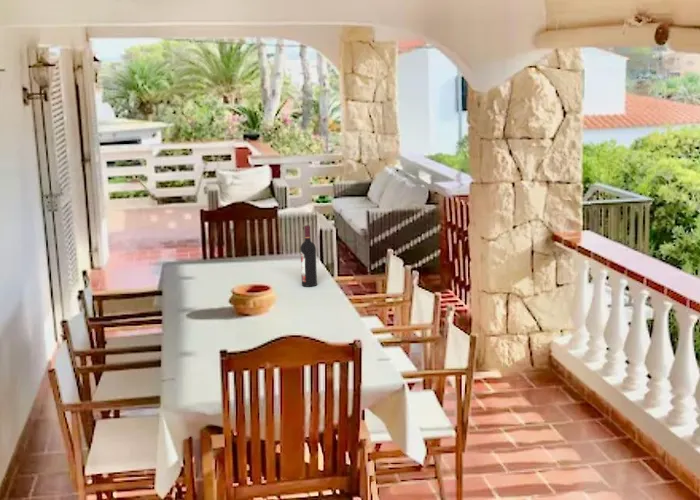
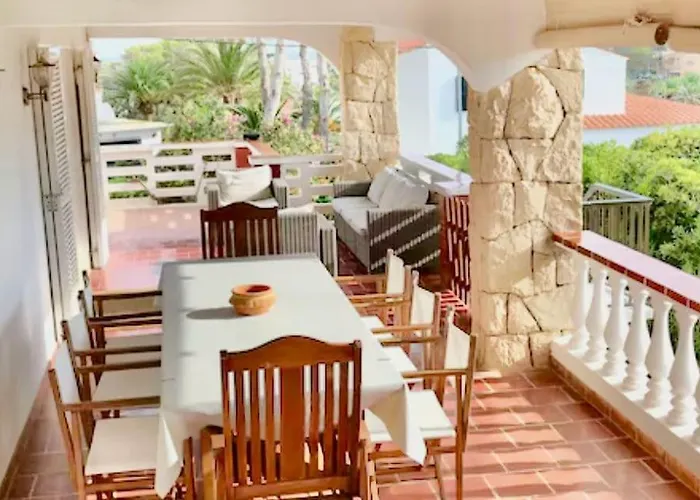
- wine bottle (308, 255)
